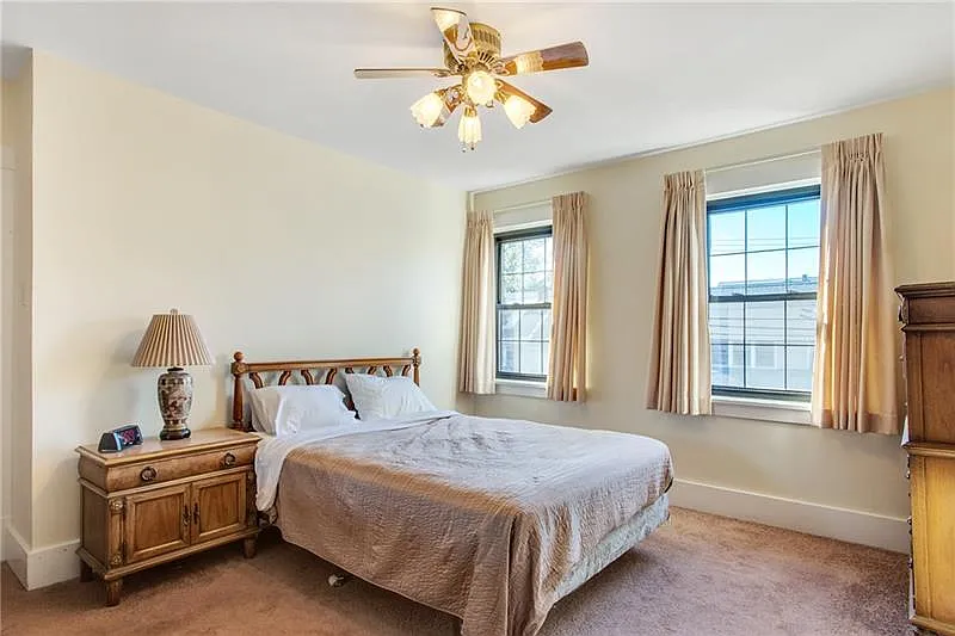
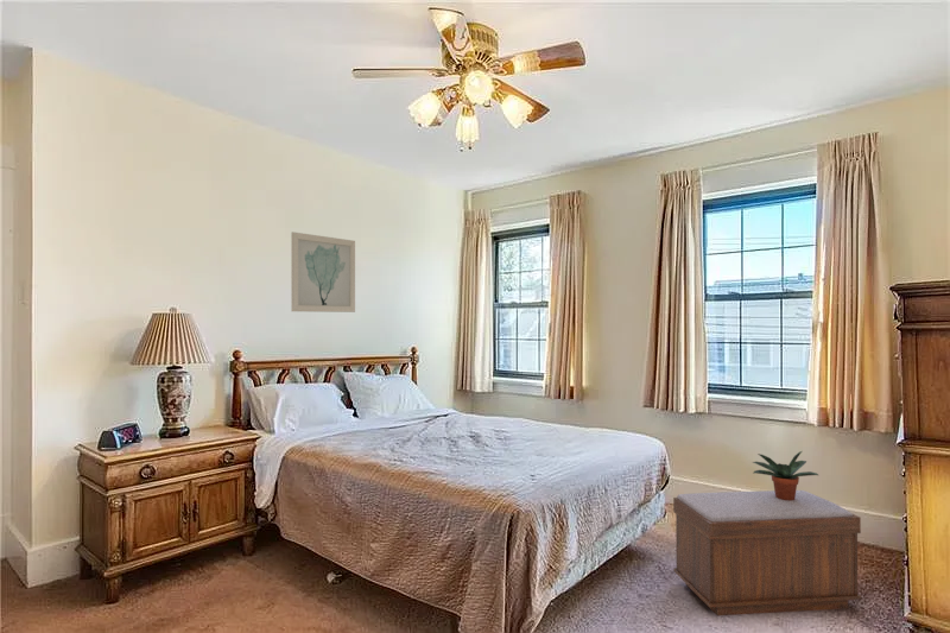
+ potted plant (784, 473)
+ wall art (324, 273)
+ bench (761, 547)
